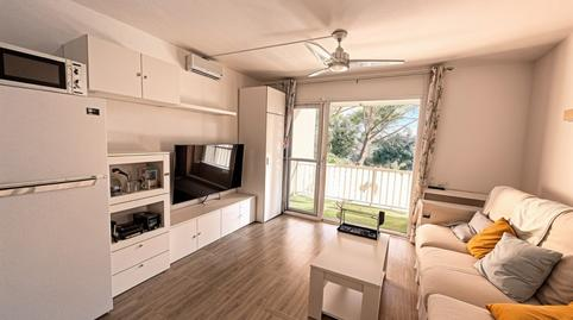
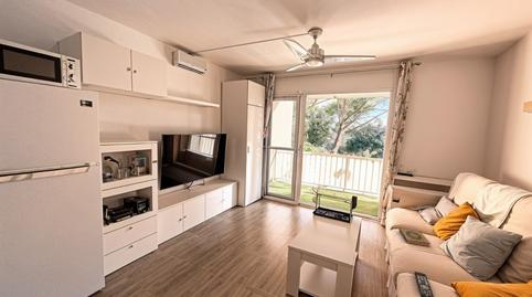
+ remote control (423, 285)
+ hardback book (413, 236)
